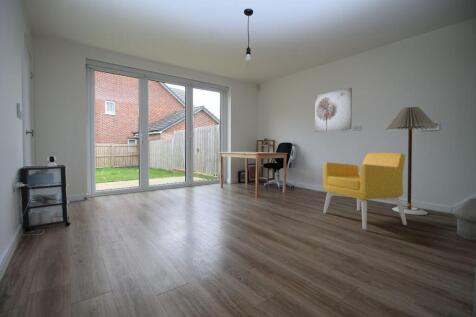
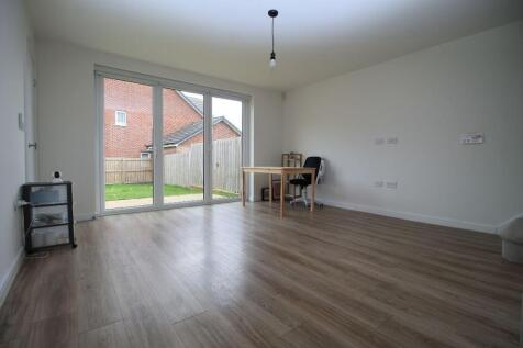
- armchair (364, 185)
- floor lamp (409, 159)
- wall art (332, 111)
